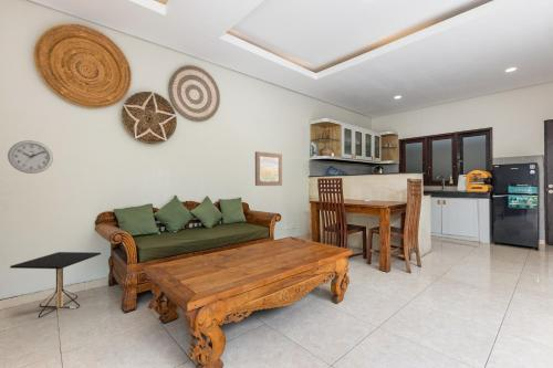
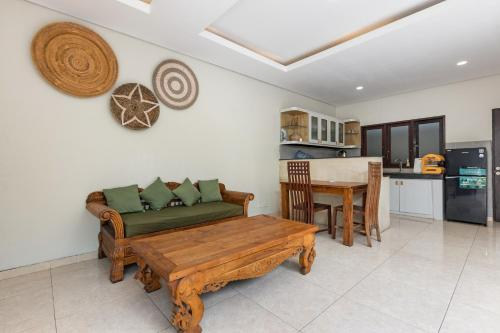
- wall art (269, 169)
- wall clock (31, 157)
- side table (59, 282)
